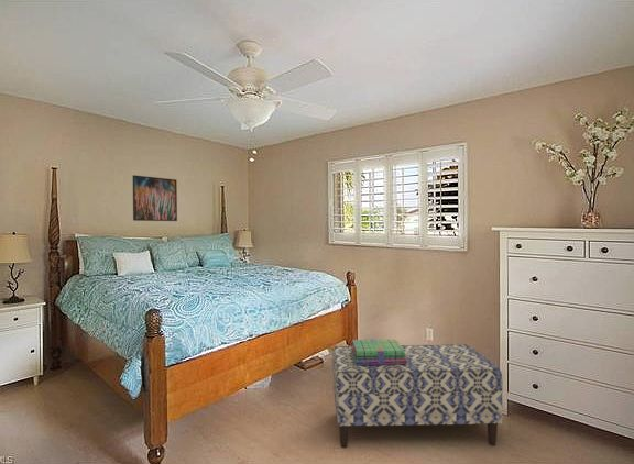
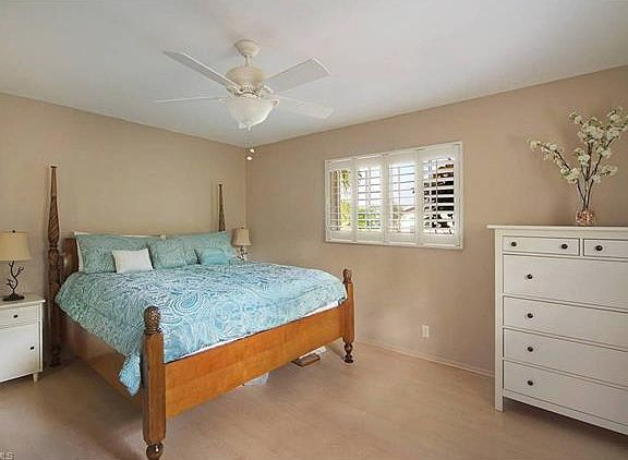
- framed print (155, 199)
- stack of books (376, 351)
- bench (409, 391)
